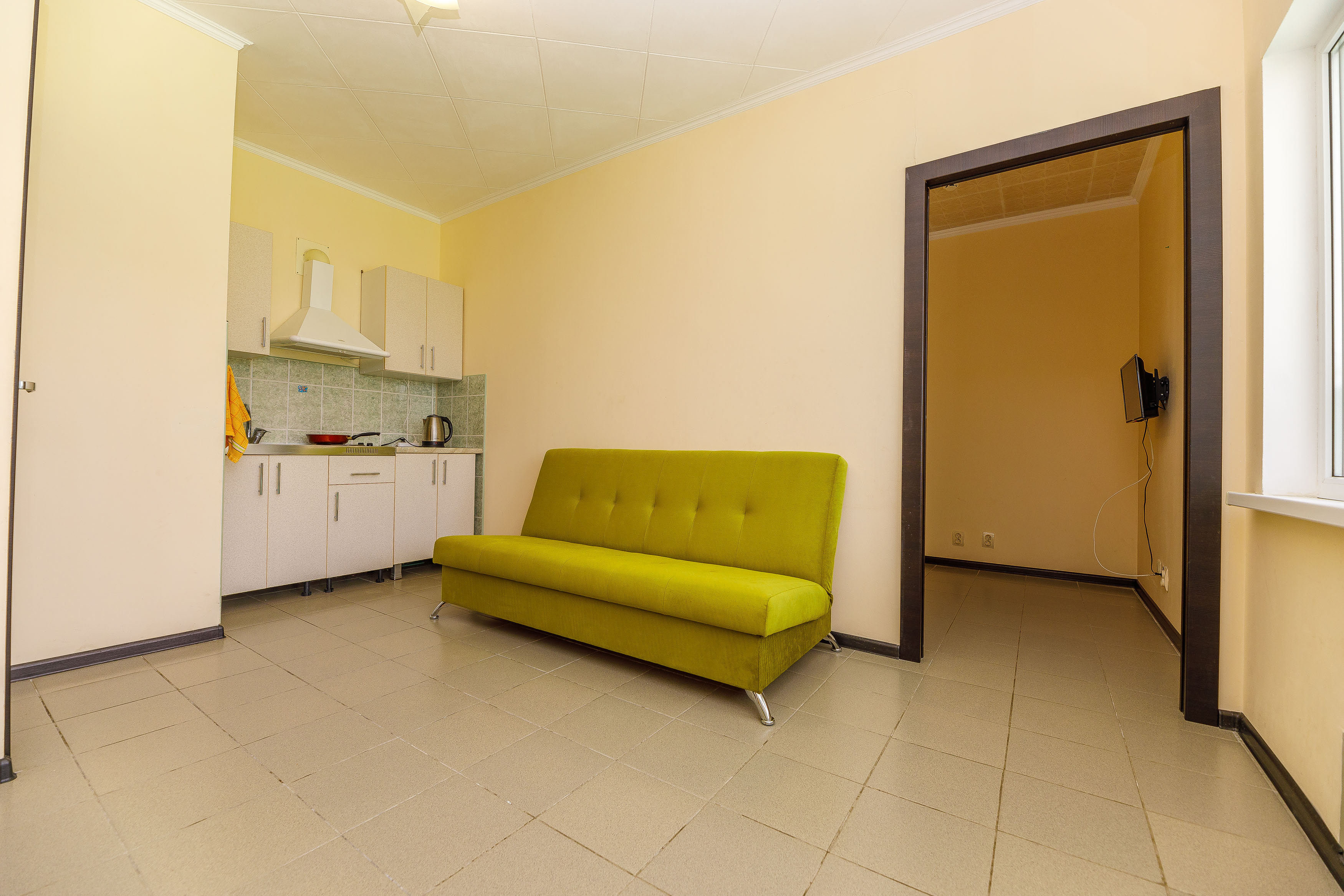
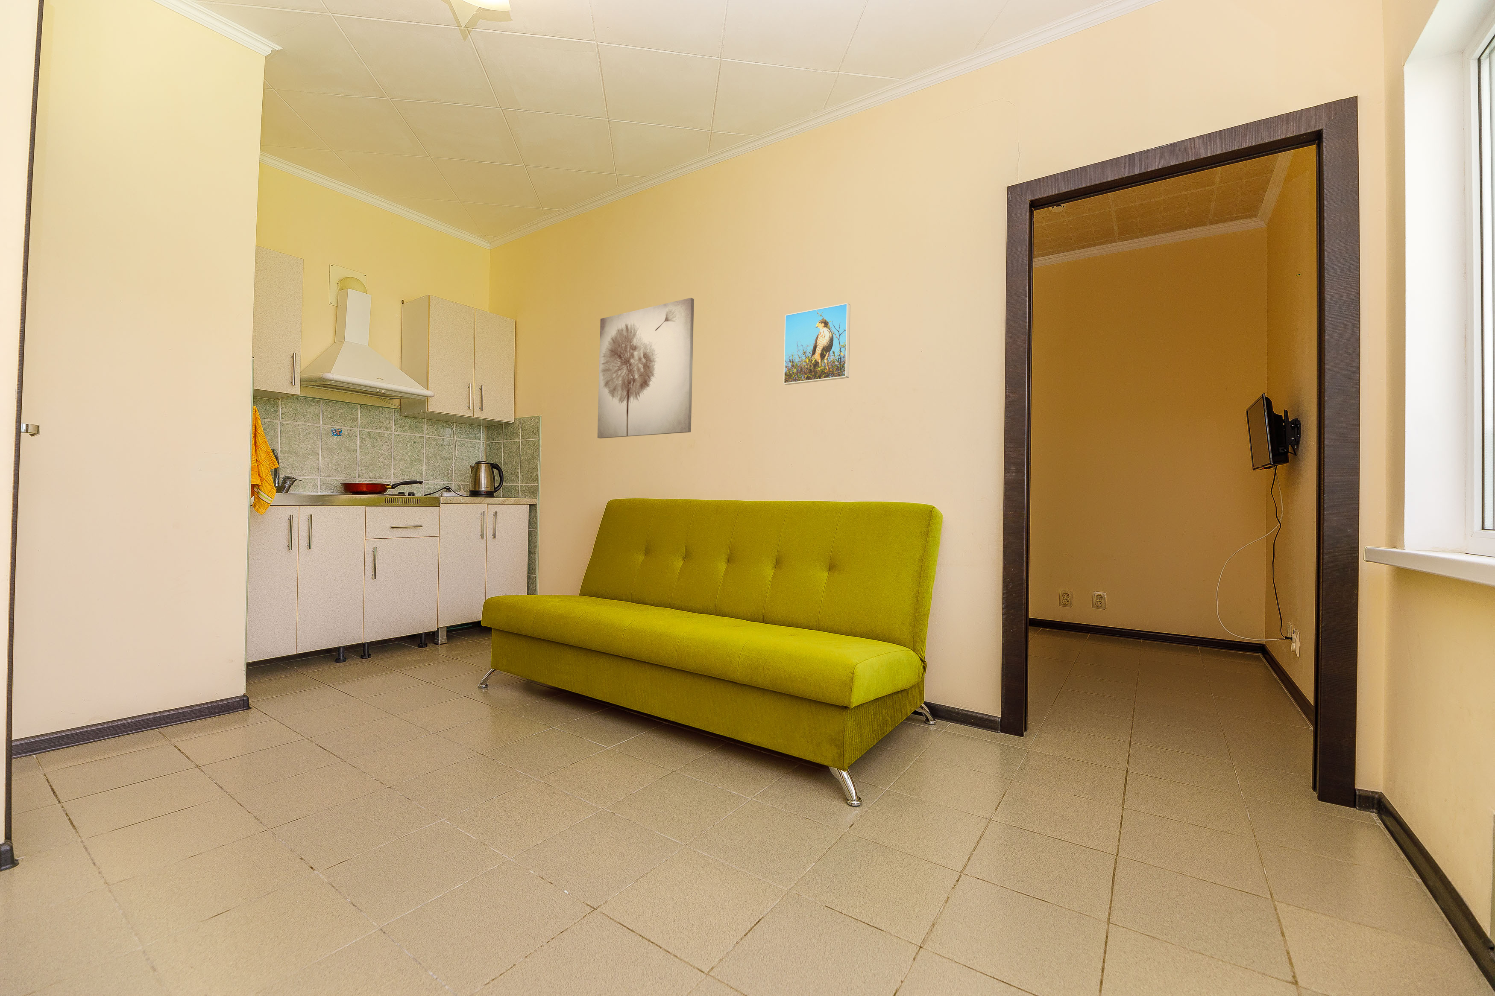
+ wall art (643, 372)
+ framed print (815, 346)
